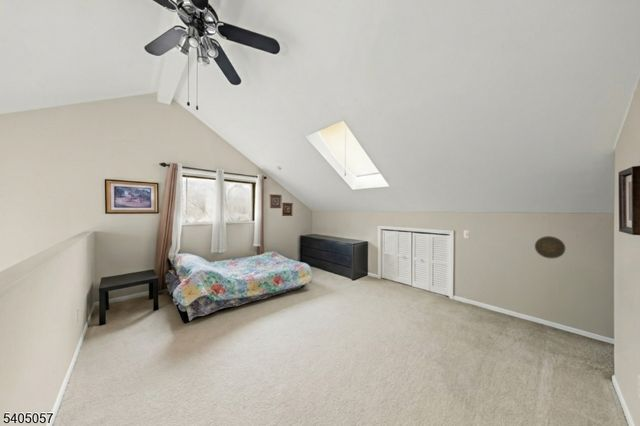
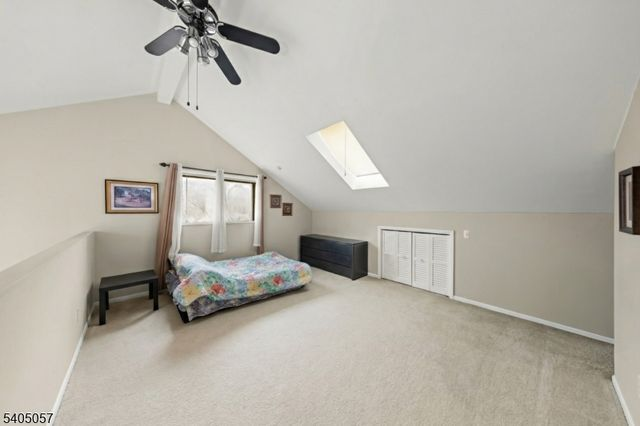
- decorative plate (549, 247)
